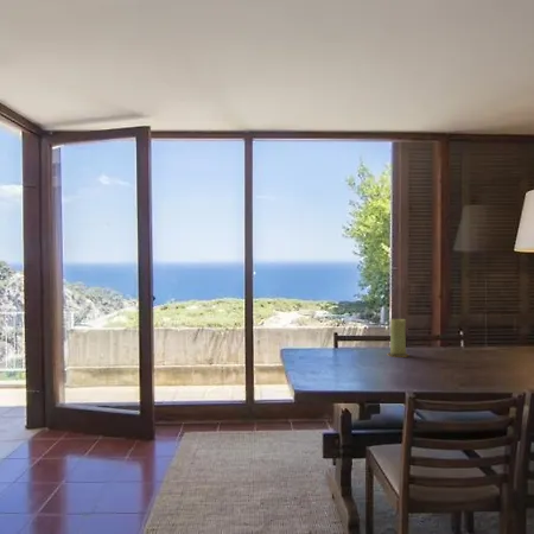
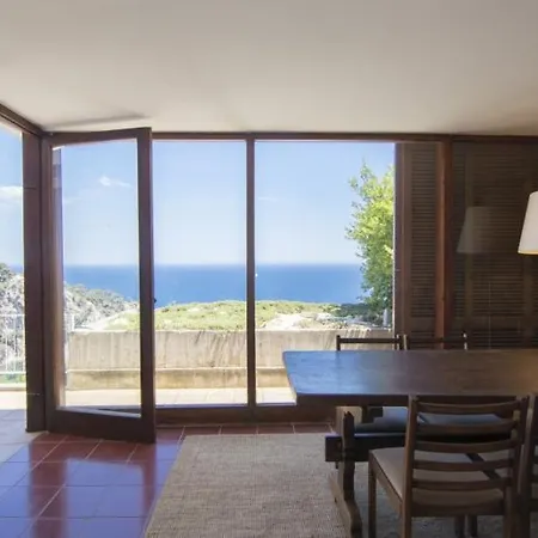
- candle (398, 336)
